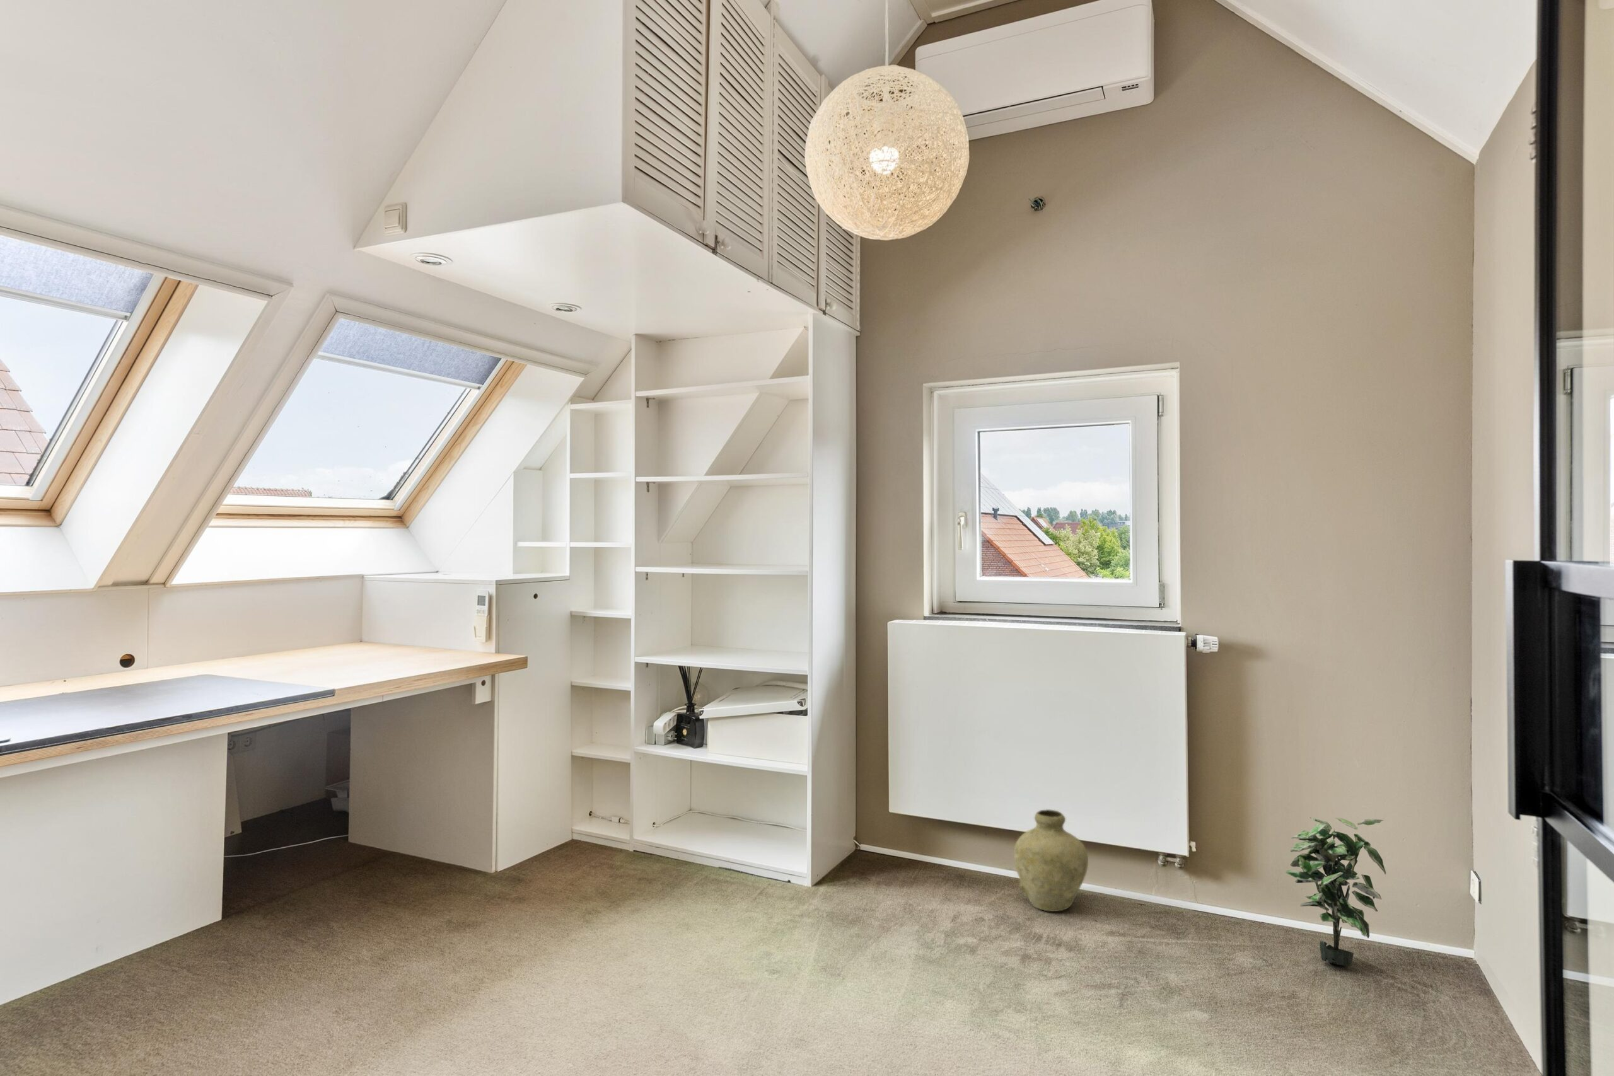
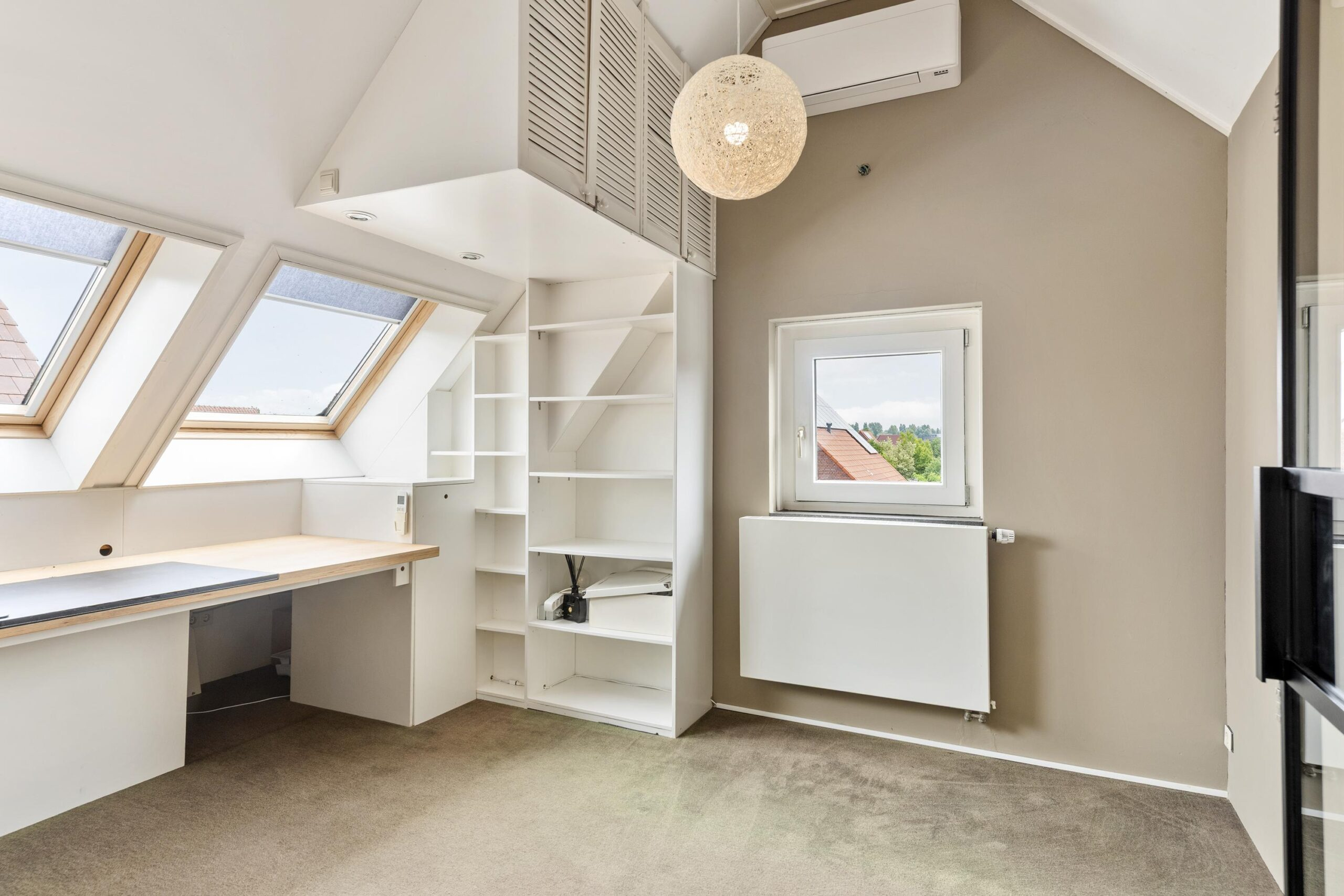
- potted plant (1334, 887)
- vase (1051, 859)
